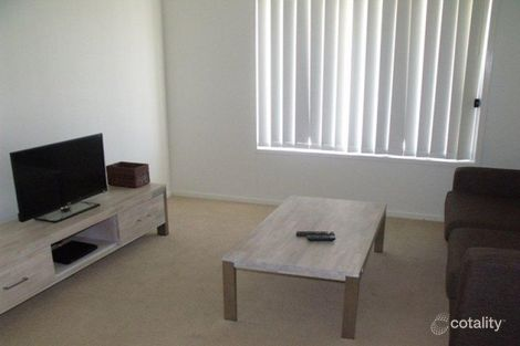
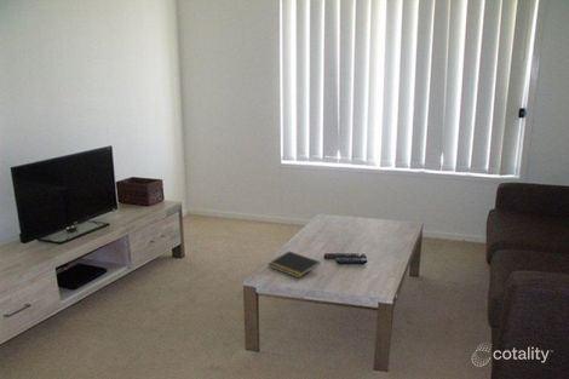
+ notepad (293, 263)
